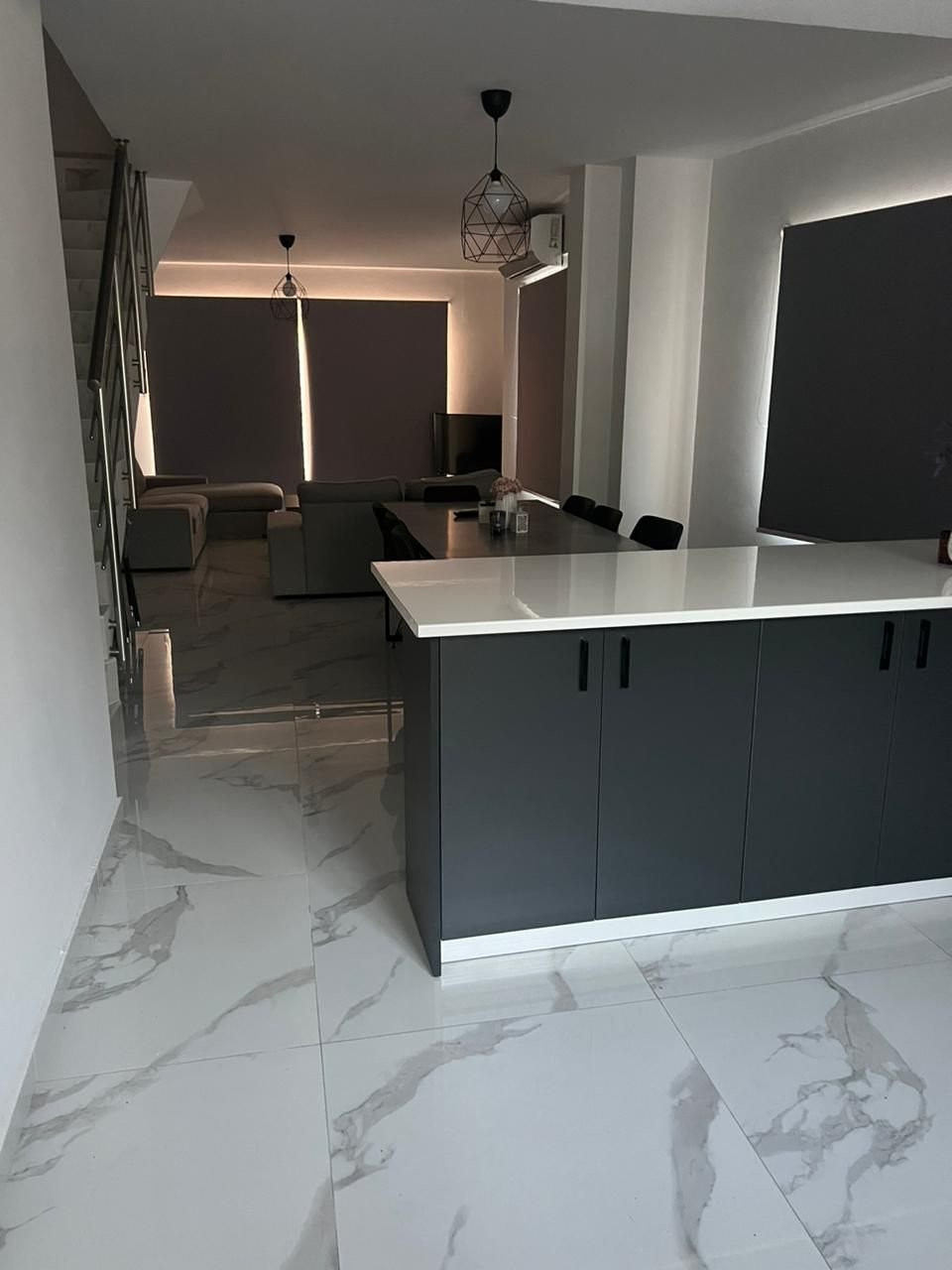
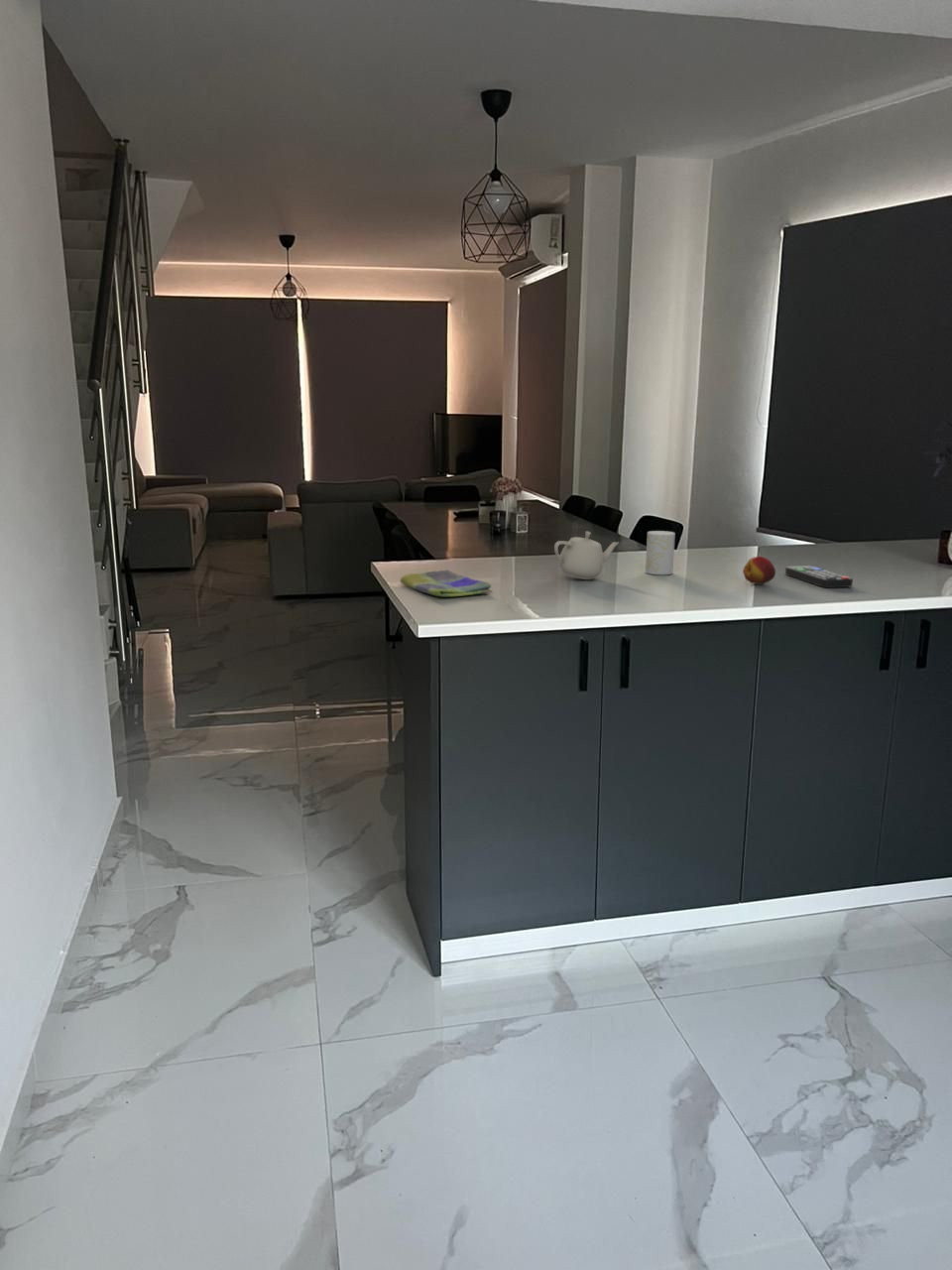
+ fruit (759, 570)
+ remote control (817, 575)
+ teapot (585, 554)
+ cup (659, 553)
+ dish towel (444, 582)
